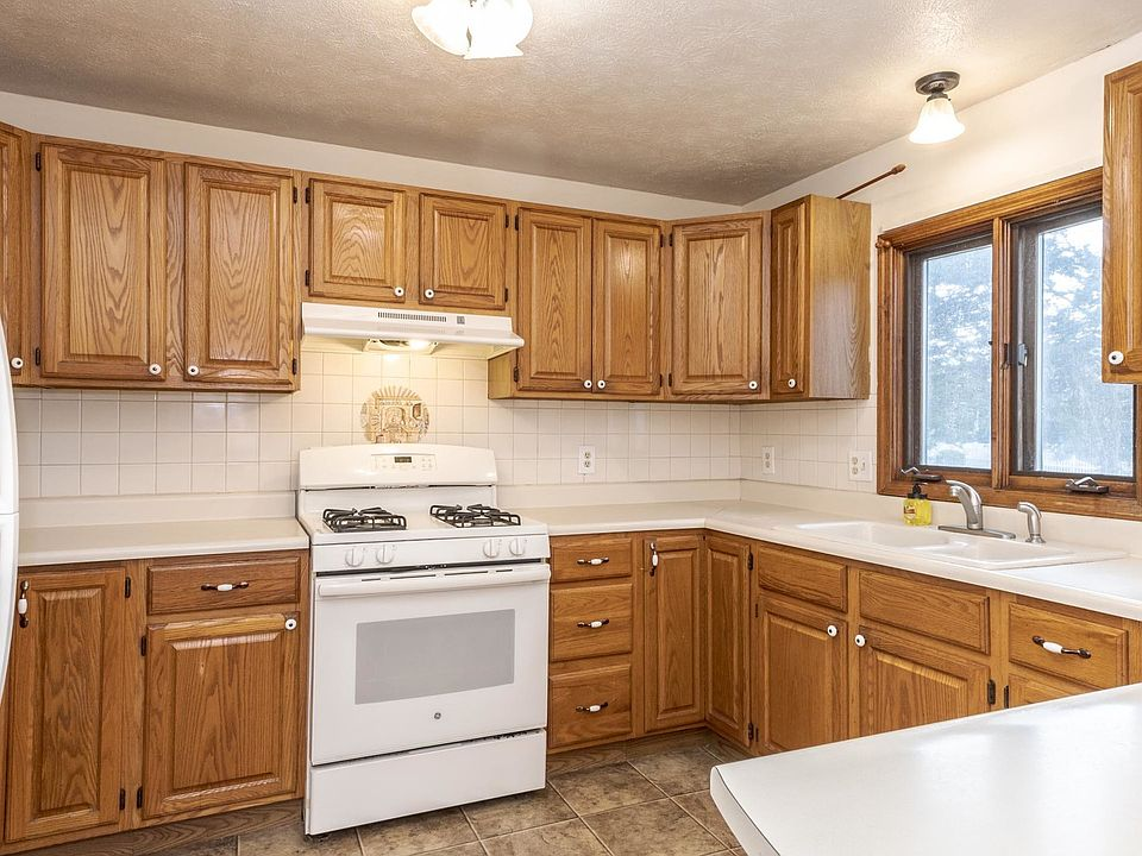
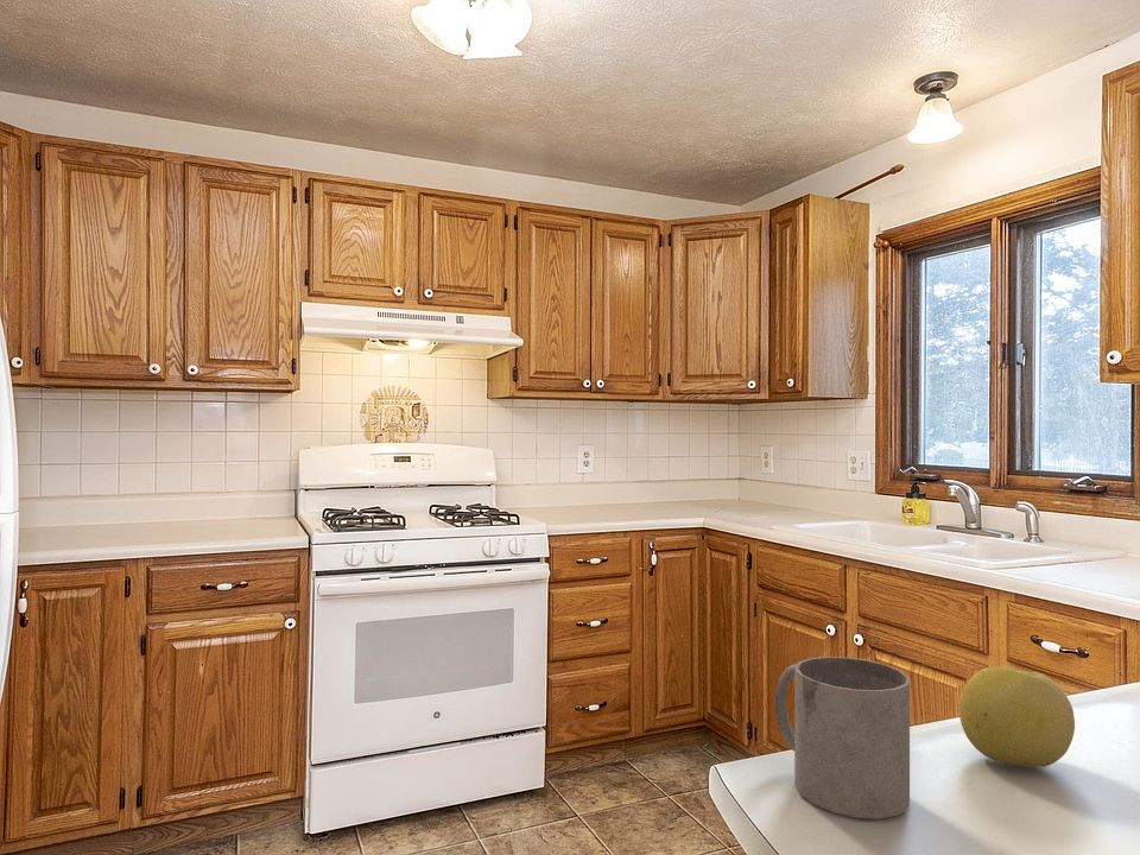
+ apple (1015, 714)
+ mug (832, 724)
